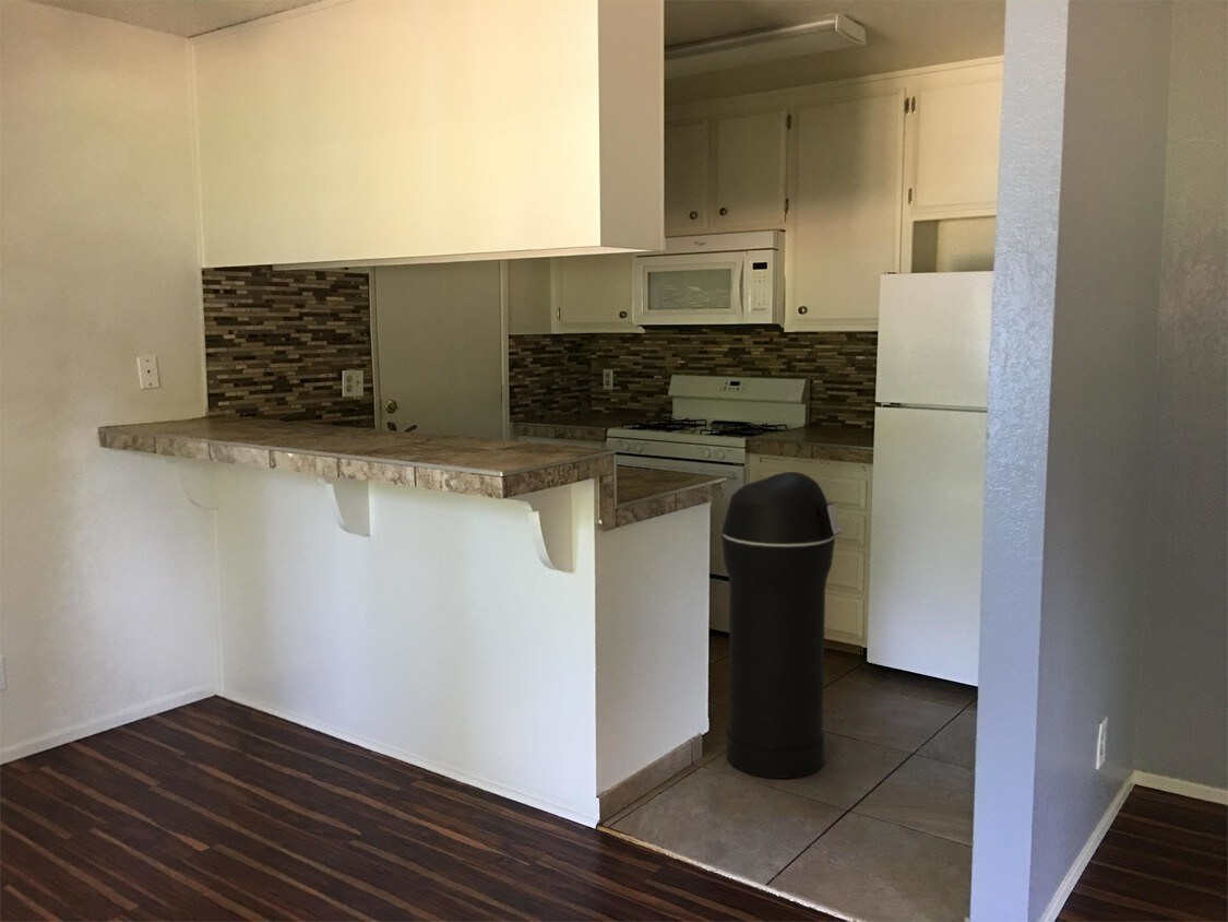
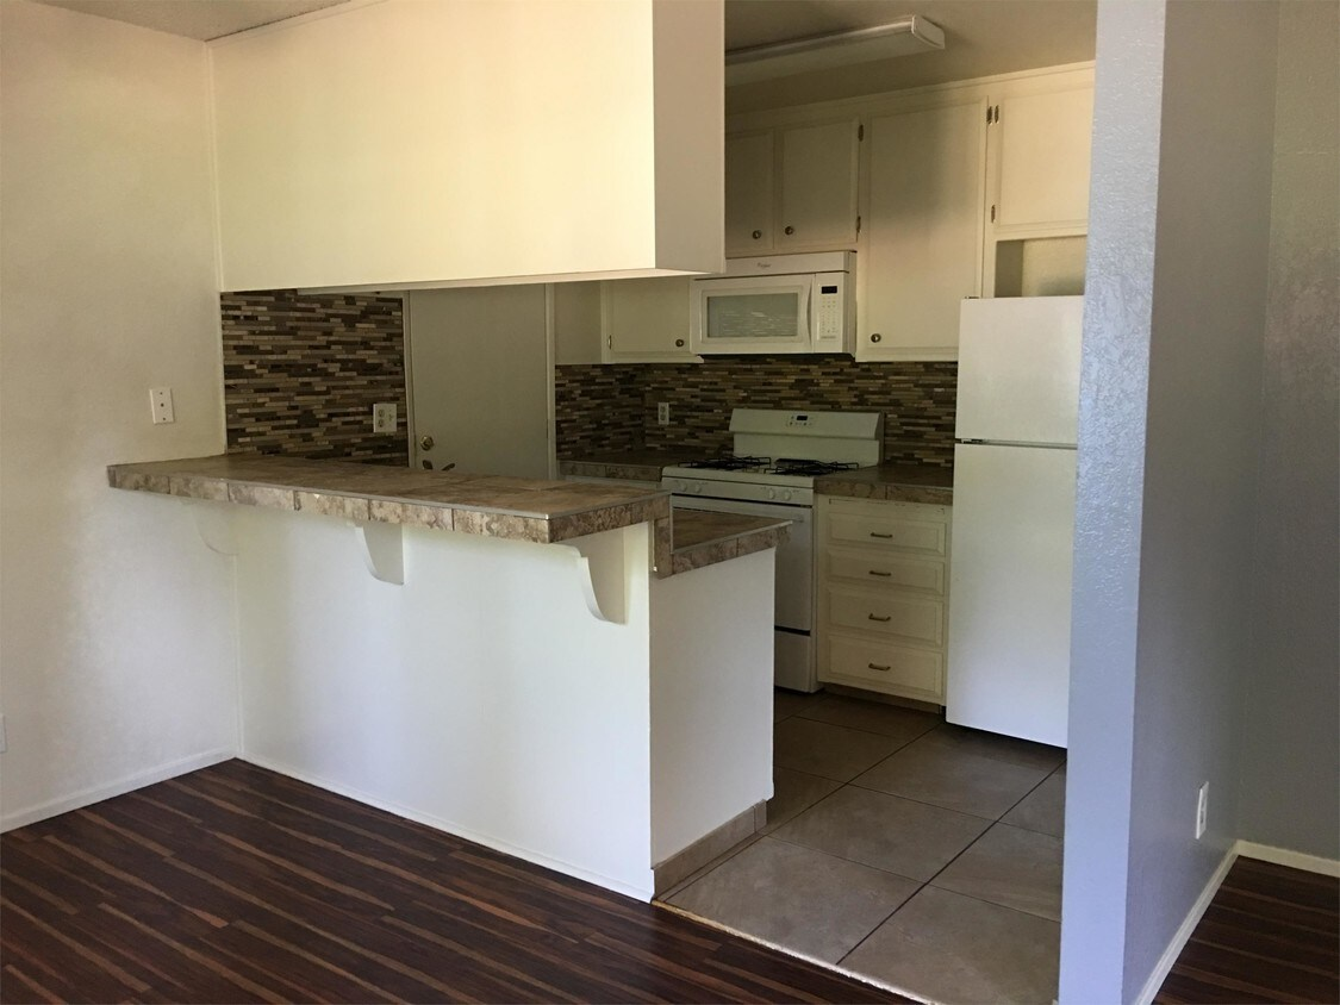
- trash can (779, 617)
